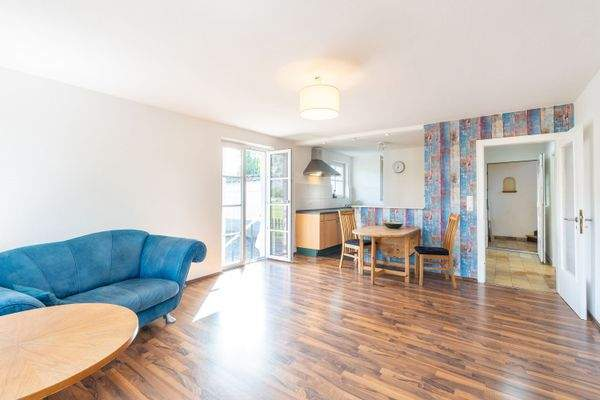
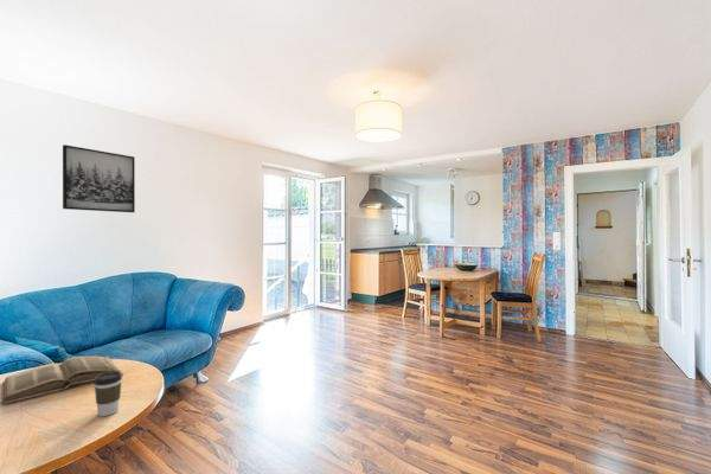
+ book (64, 372)
+ coffee cup (108, 393)
+ wall art (101, 180)
